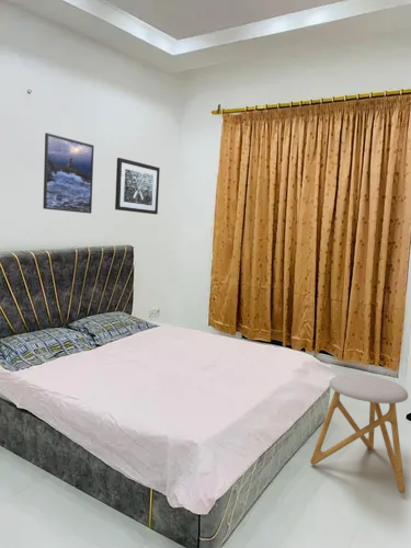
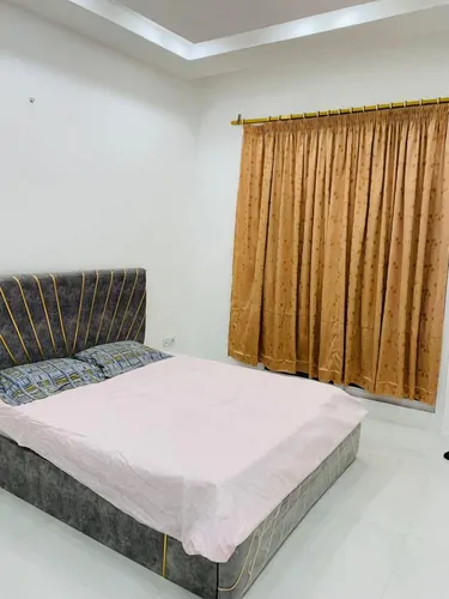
- stool (367, 425)
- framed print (69, 175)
- wall art (138, 187)
